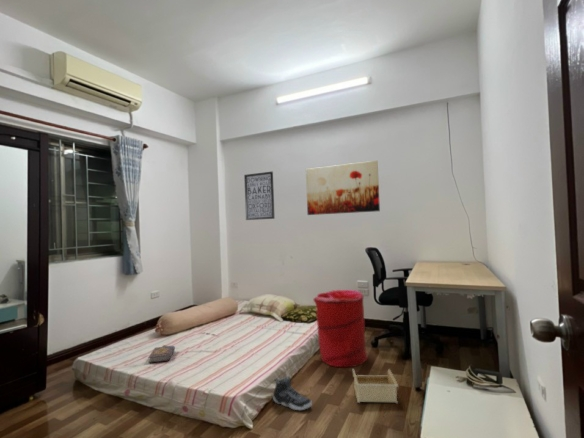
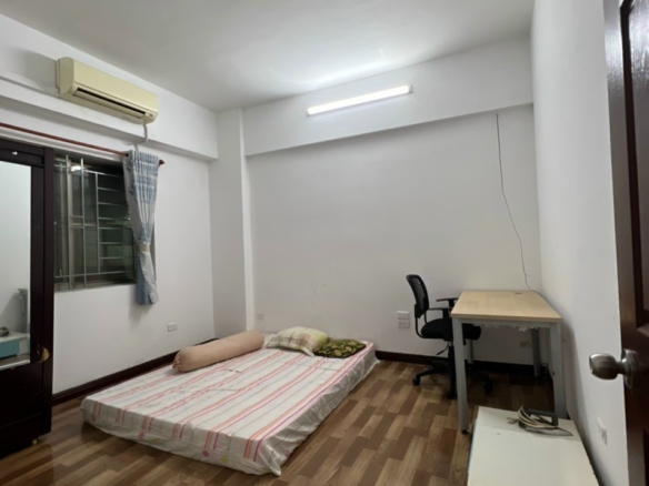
- sneaker (291, 392)
- laundry hamper (340, 324)
- book (163, 351)
- wall art (341, 189)
- wall art (259, 196)
- storage bin (374, 384)
